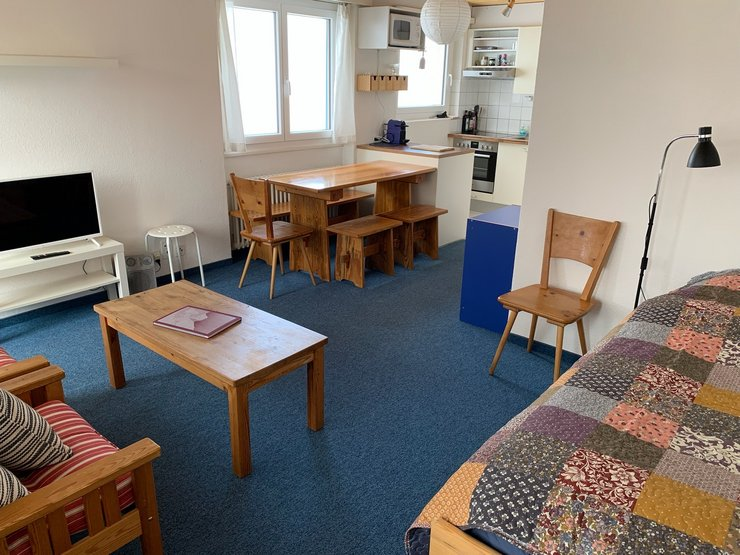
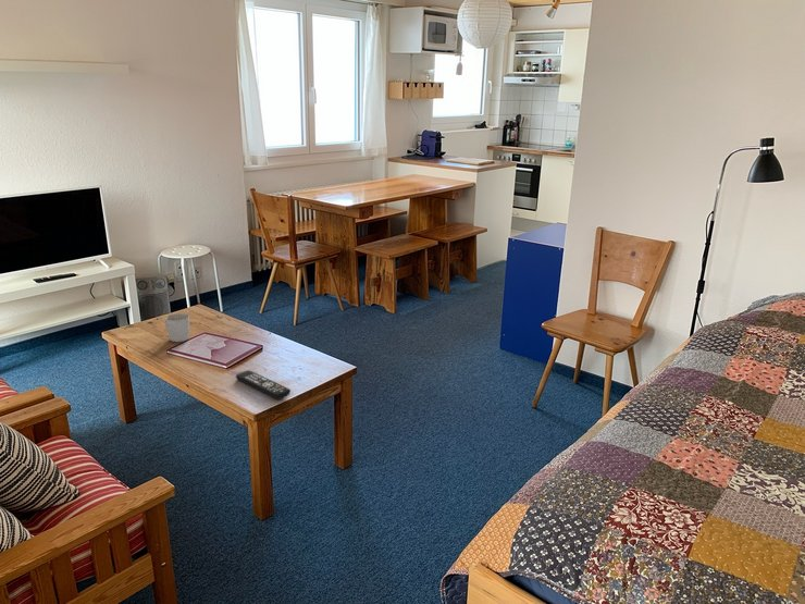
+ remote control (262, 384)
+ mug (175, 326)
